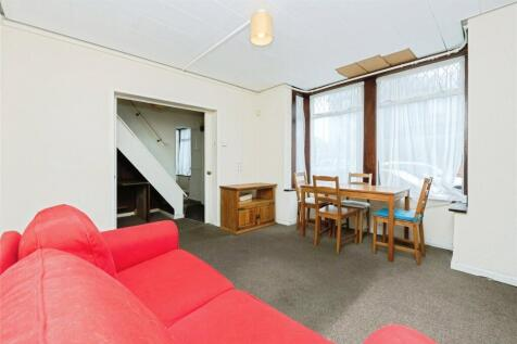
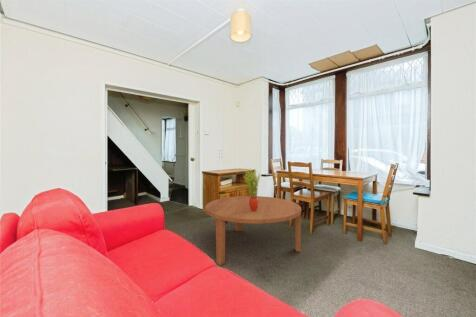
+ coffee table (252, 223)
+ potted plant (251, 189)
